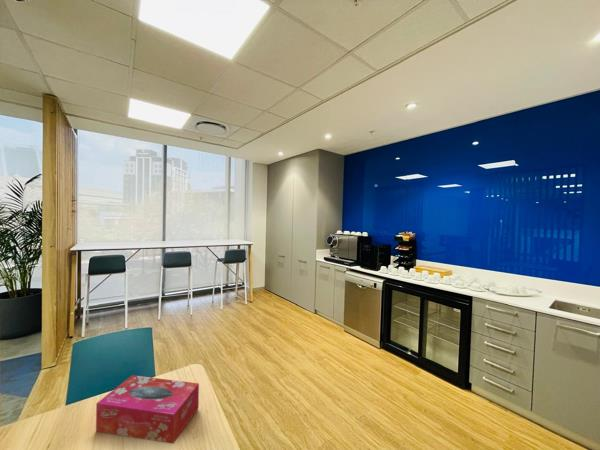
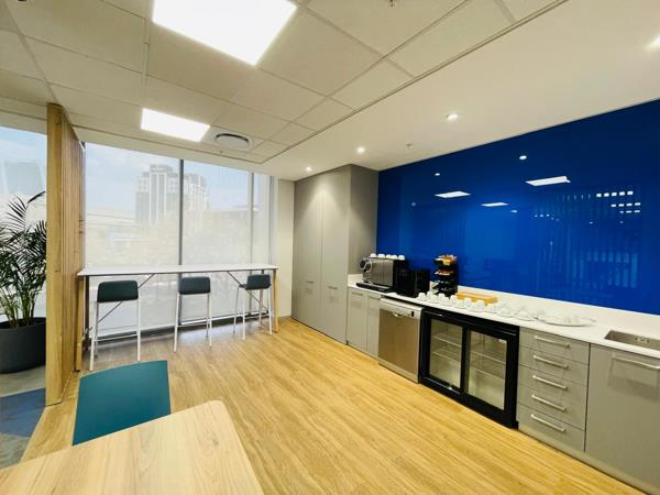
- tissue box (150, 405)
